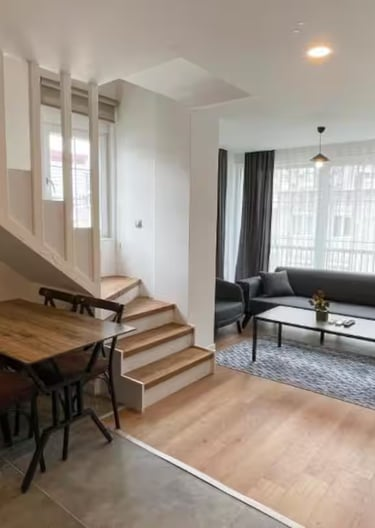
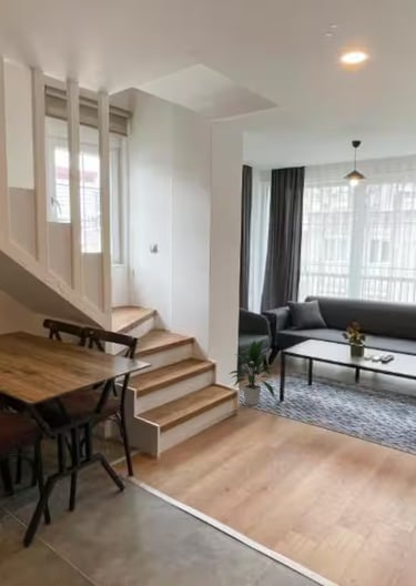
+ indoor plant (253, 372)
